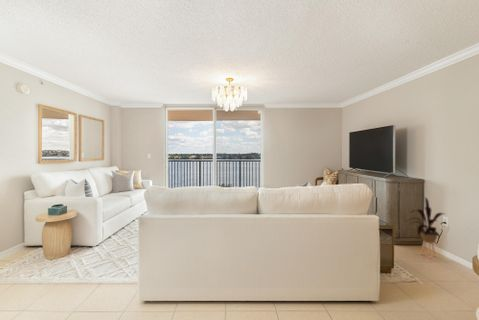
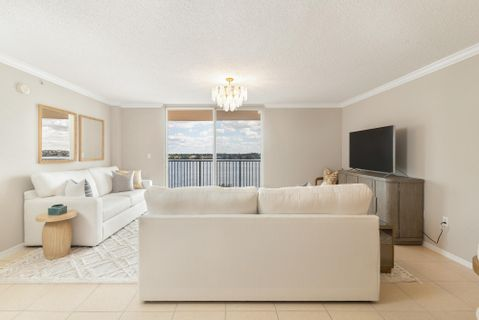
- house plant (424, 225)
